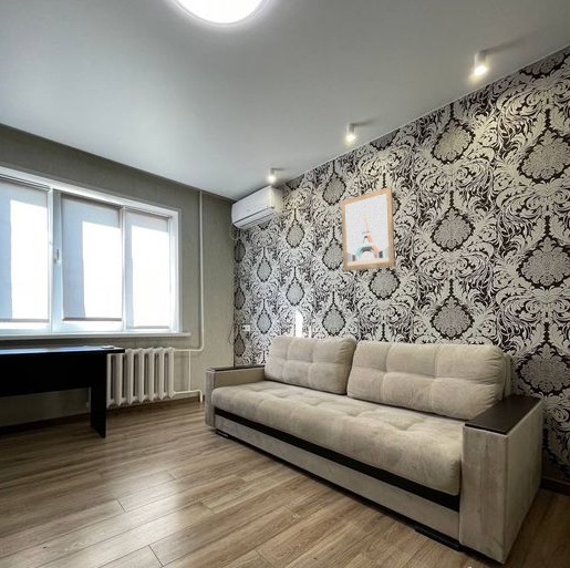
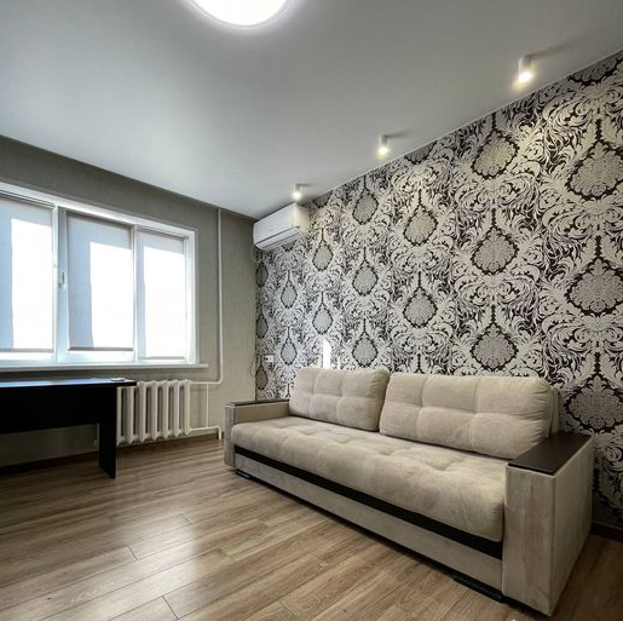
- wall art (365, 231)
